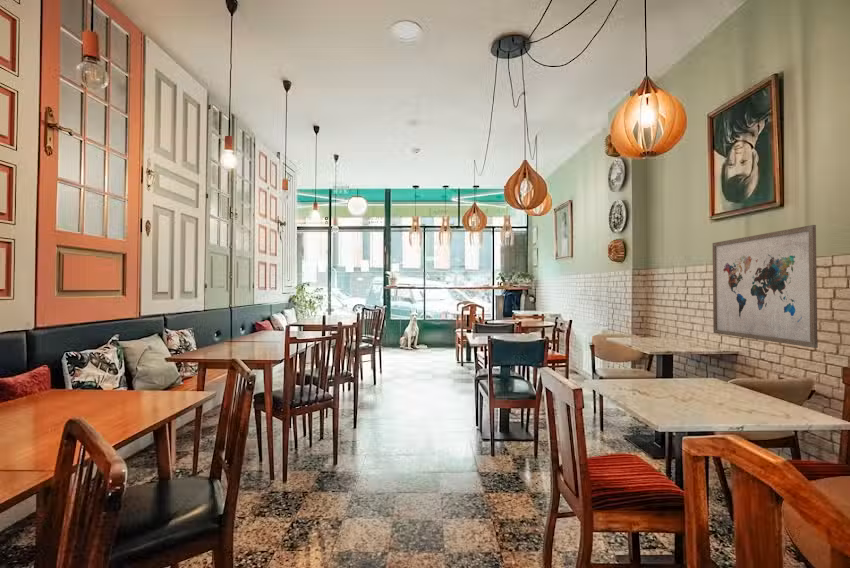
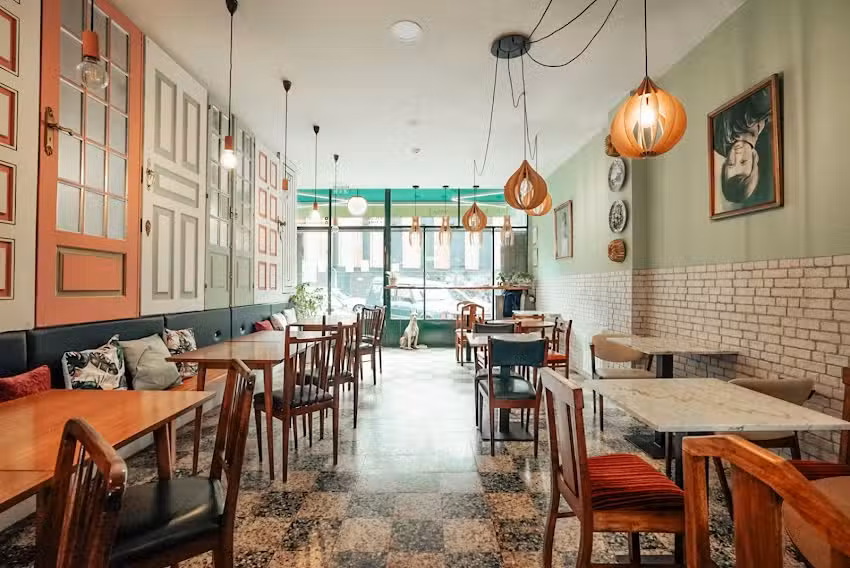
- wall art (756, 287)
